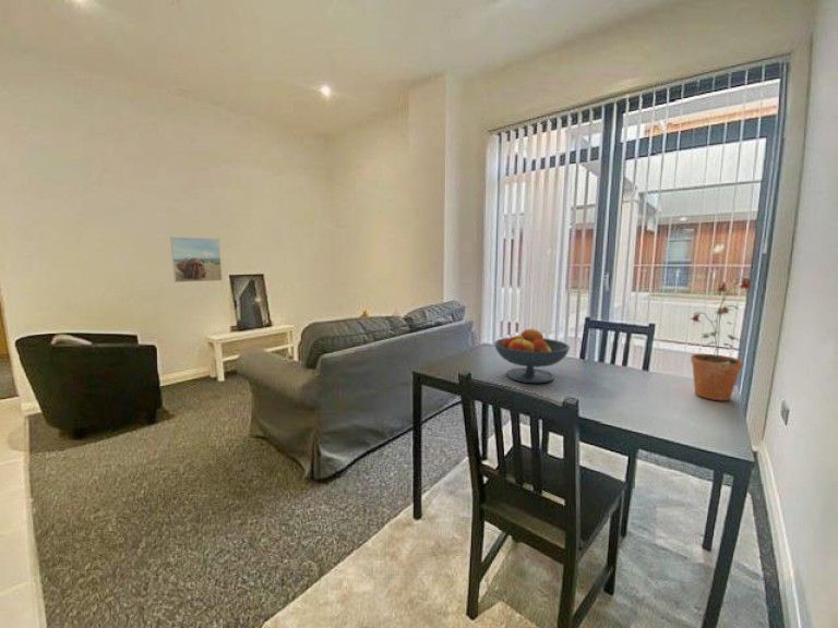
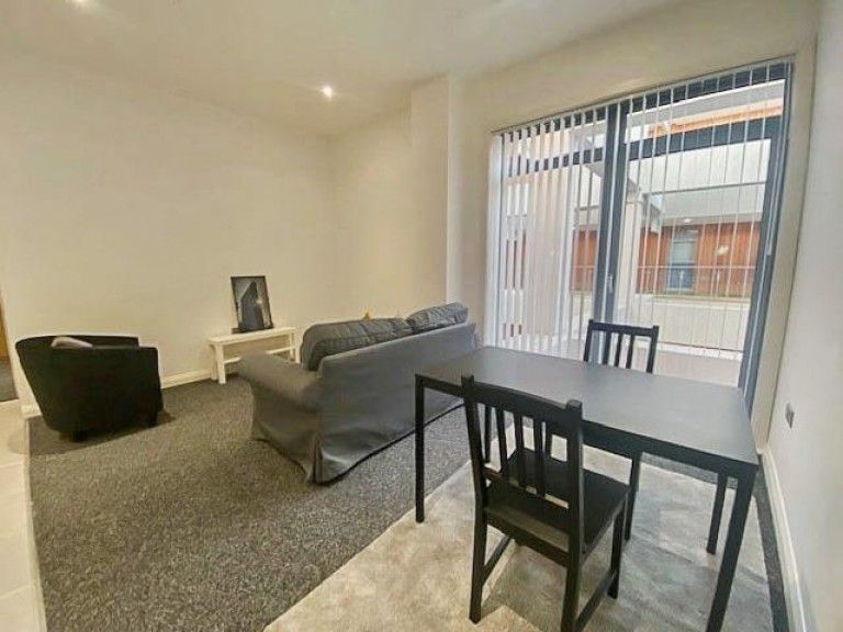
- potted plant (715, 337)
- fruit bowl (530, 354)
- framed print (197, 259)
